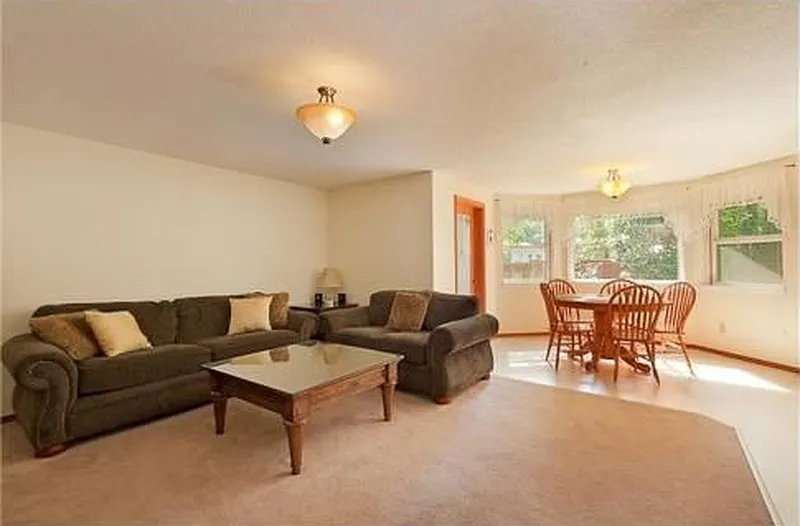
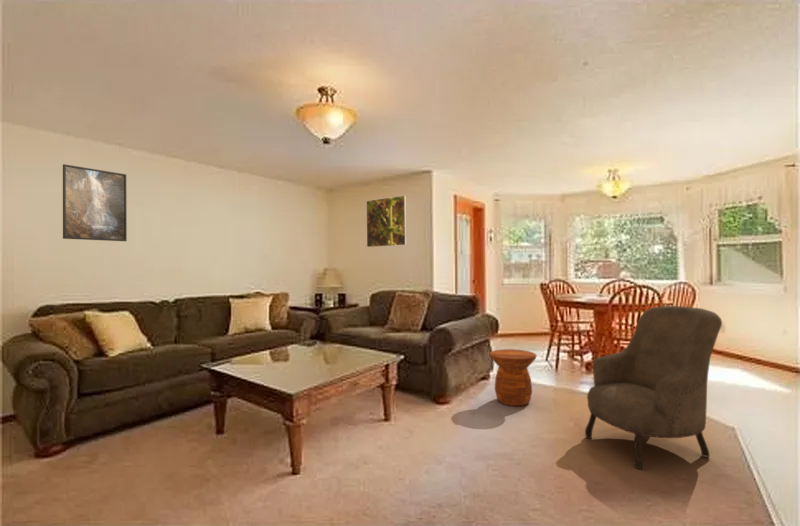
+ armchair (651, 376)
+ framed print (385, 222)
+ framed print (96, 204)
+ side table (513, 377)
